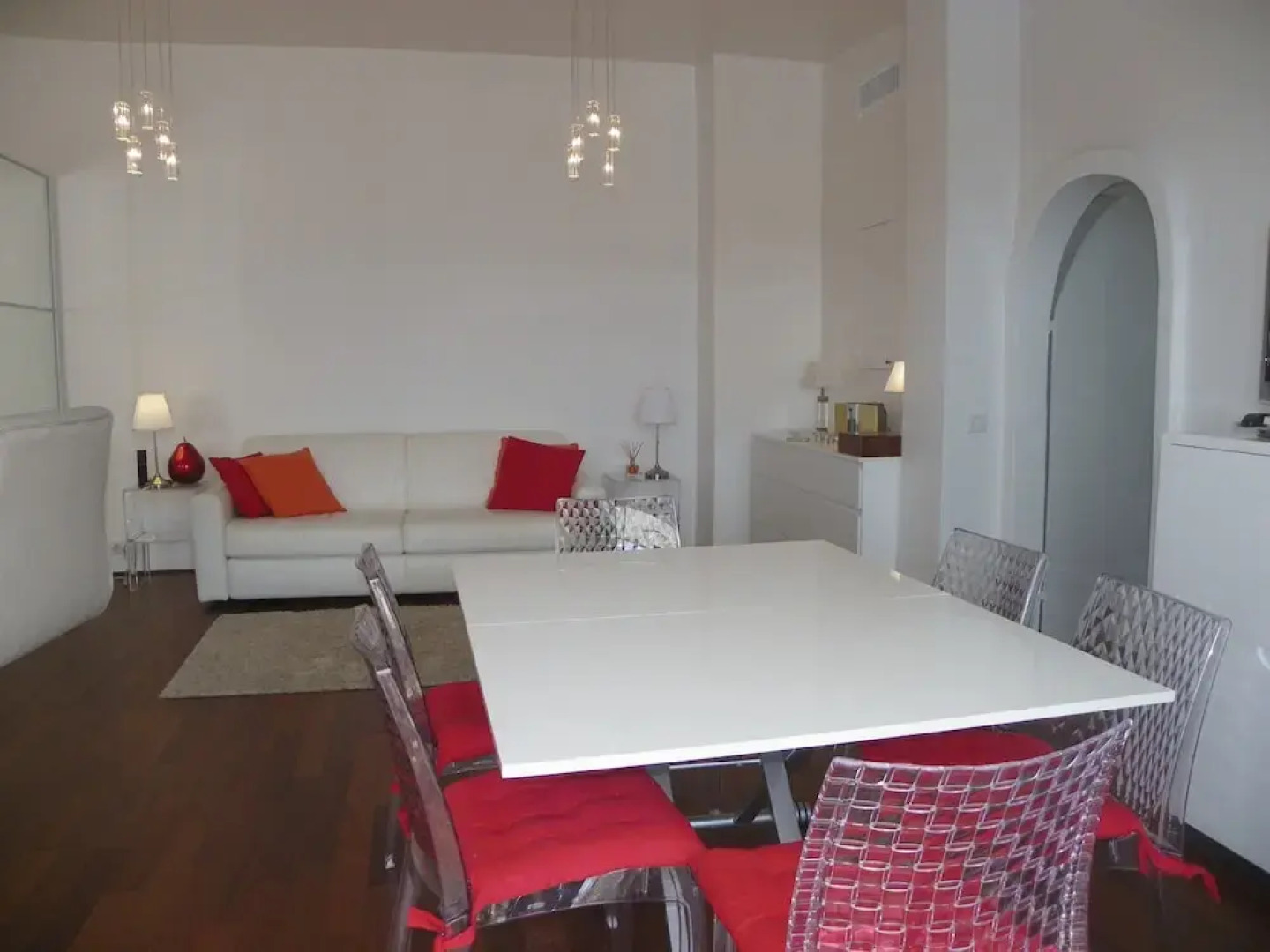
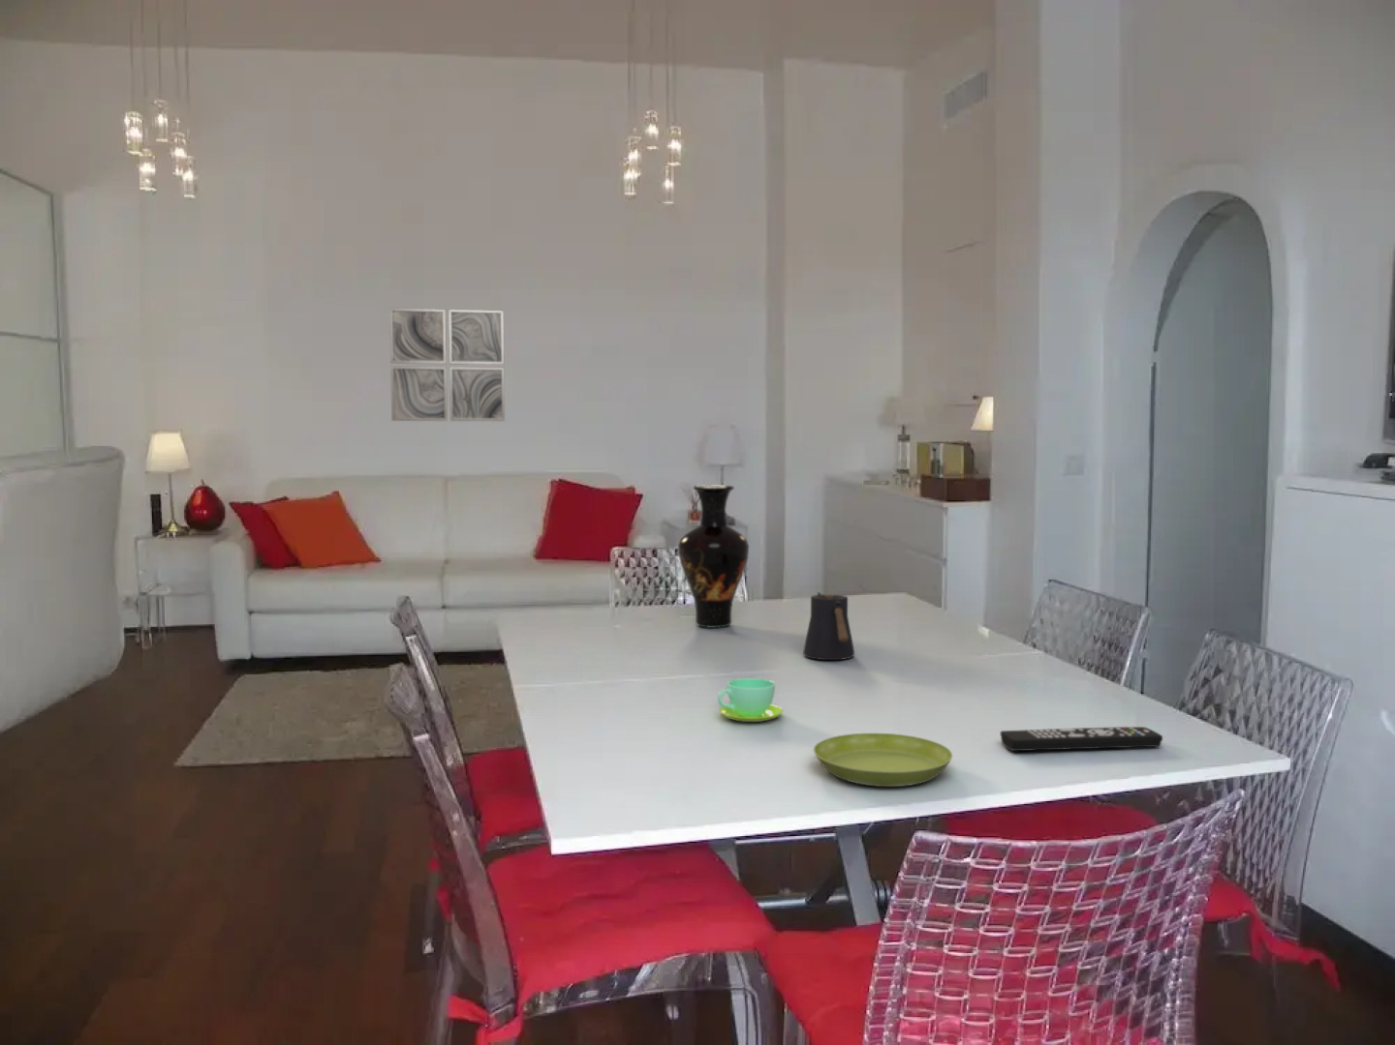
+ saucer (882, 761)
+ wall art (446, 367)
+ vase (713, 555)
+ cup (749, 699)
+ remote control (1080, 739)
+ kettle (829, 625)
